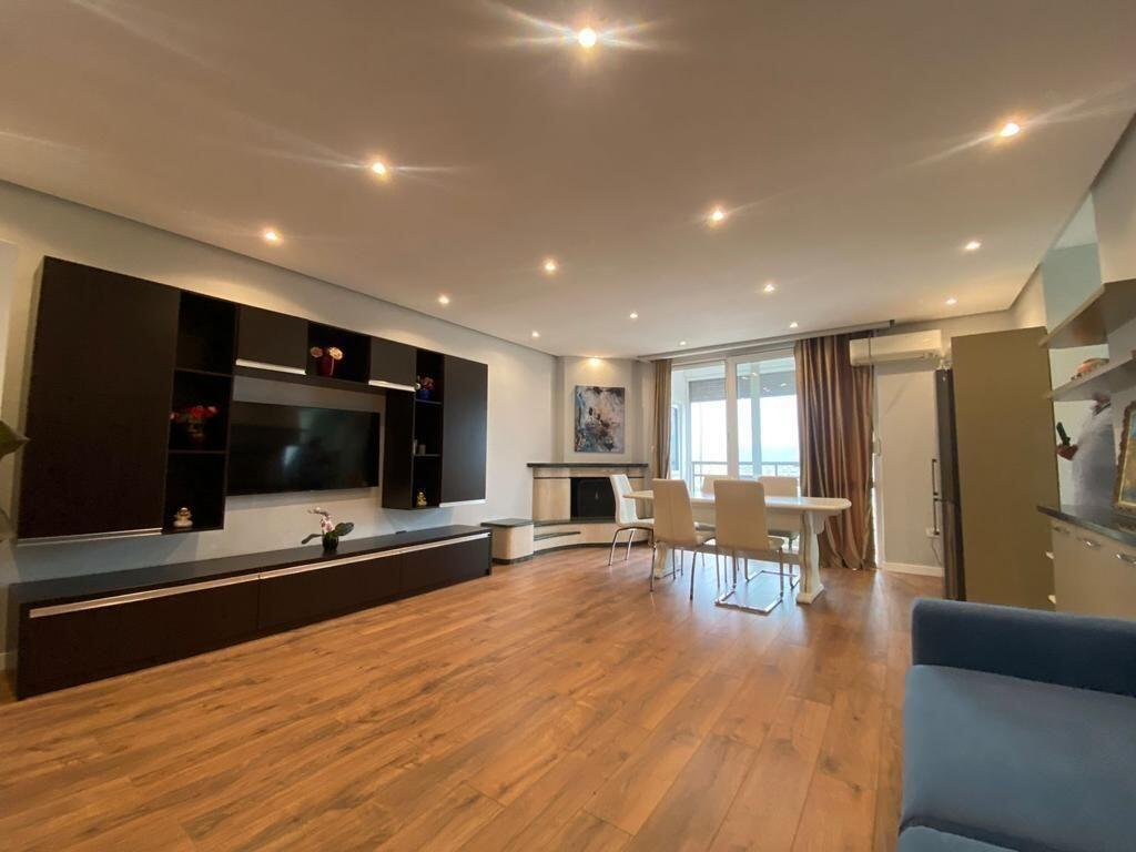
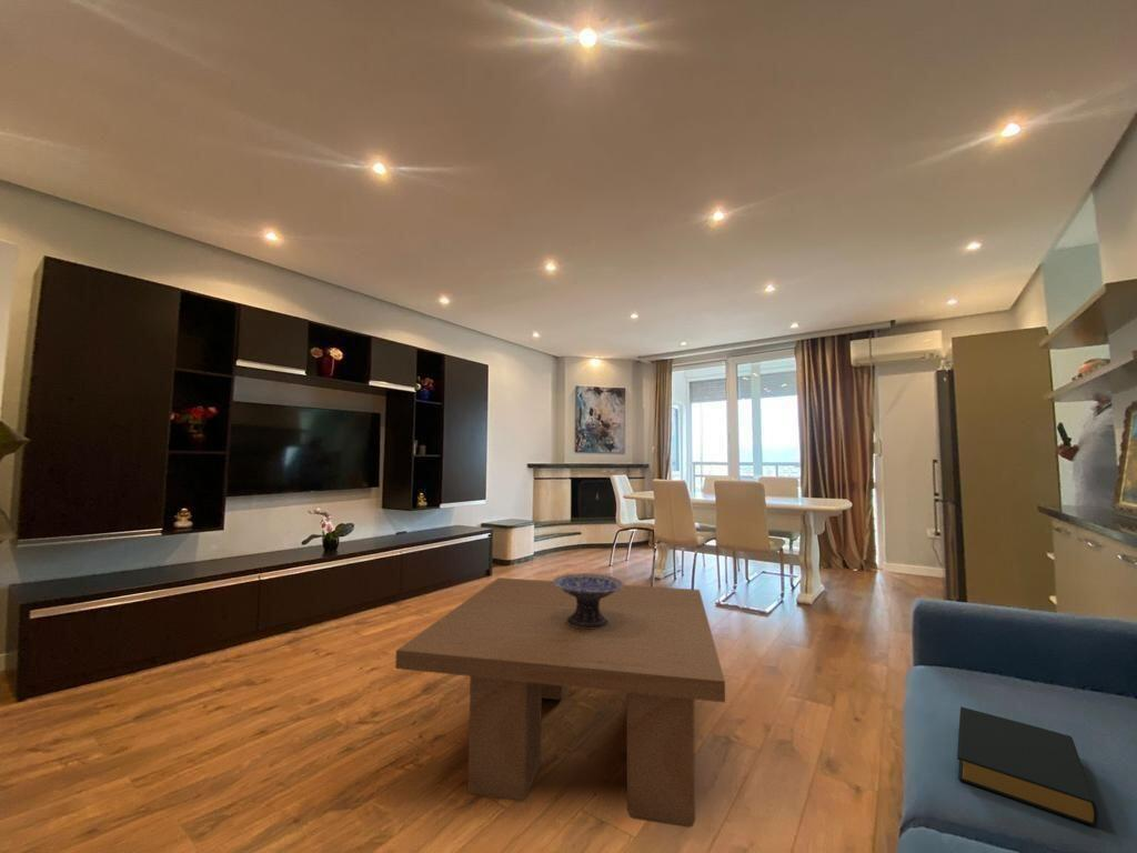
+ coffee table (576, 672)
+ hardback book (1018, 756)
+ decorative bowl (587, 600)
